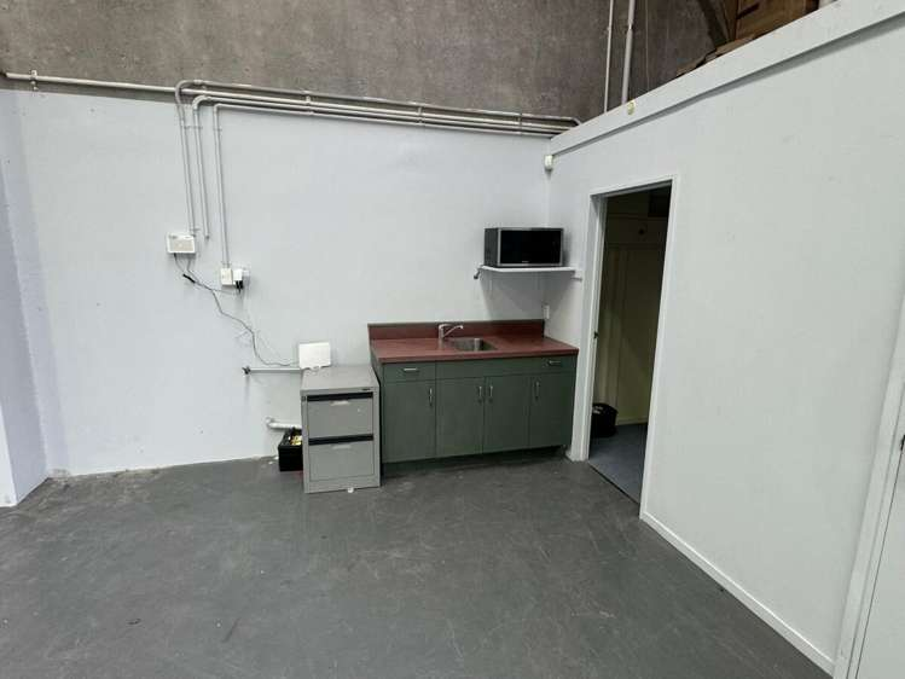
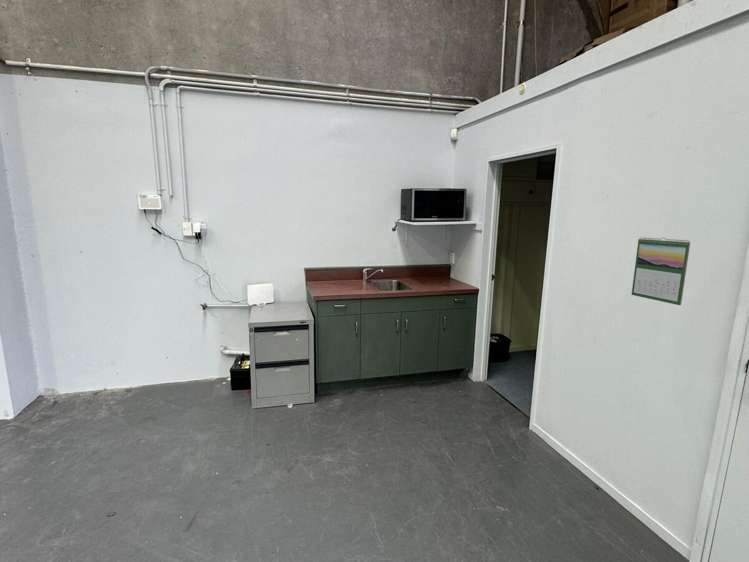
+ calendar (658, 269)
